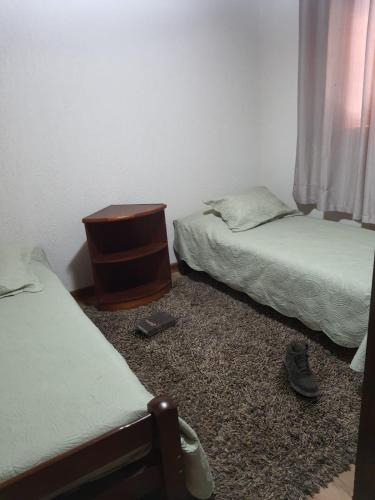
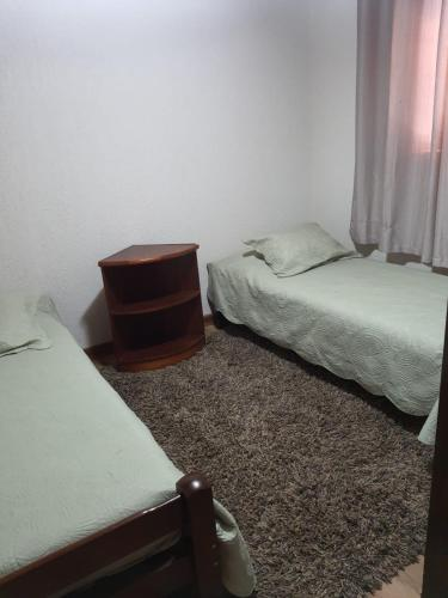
- sneaker (300, 363)
- hardback book (156, 323)
